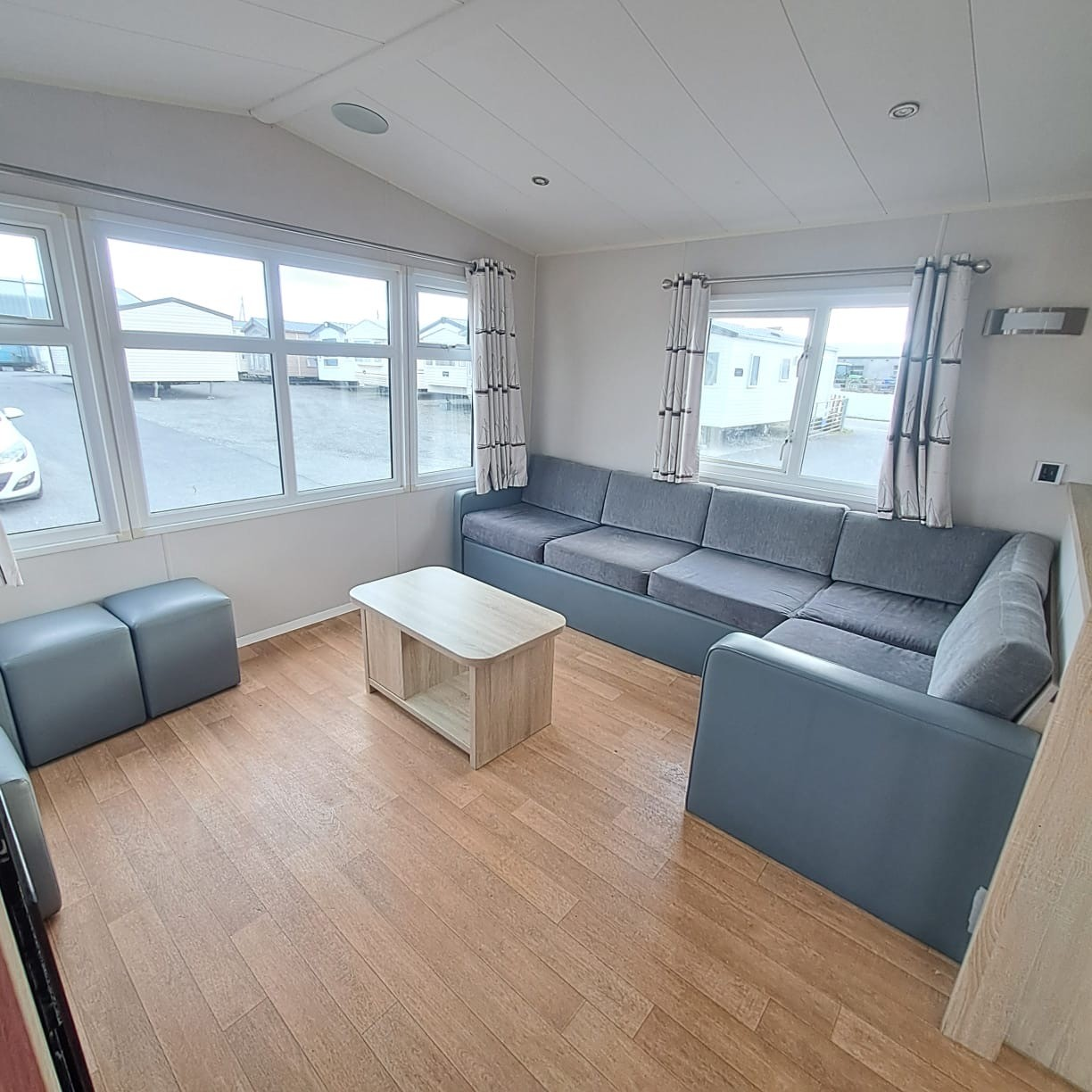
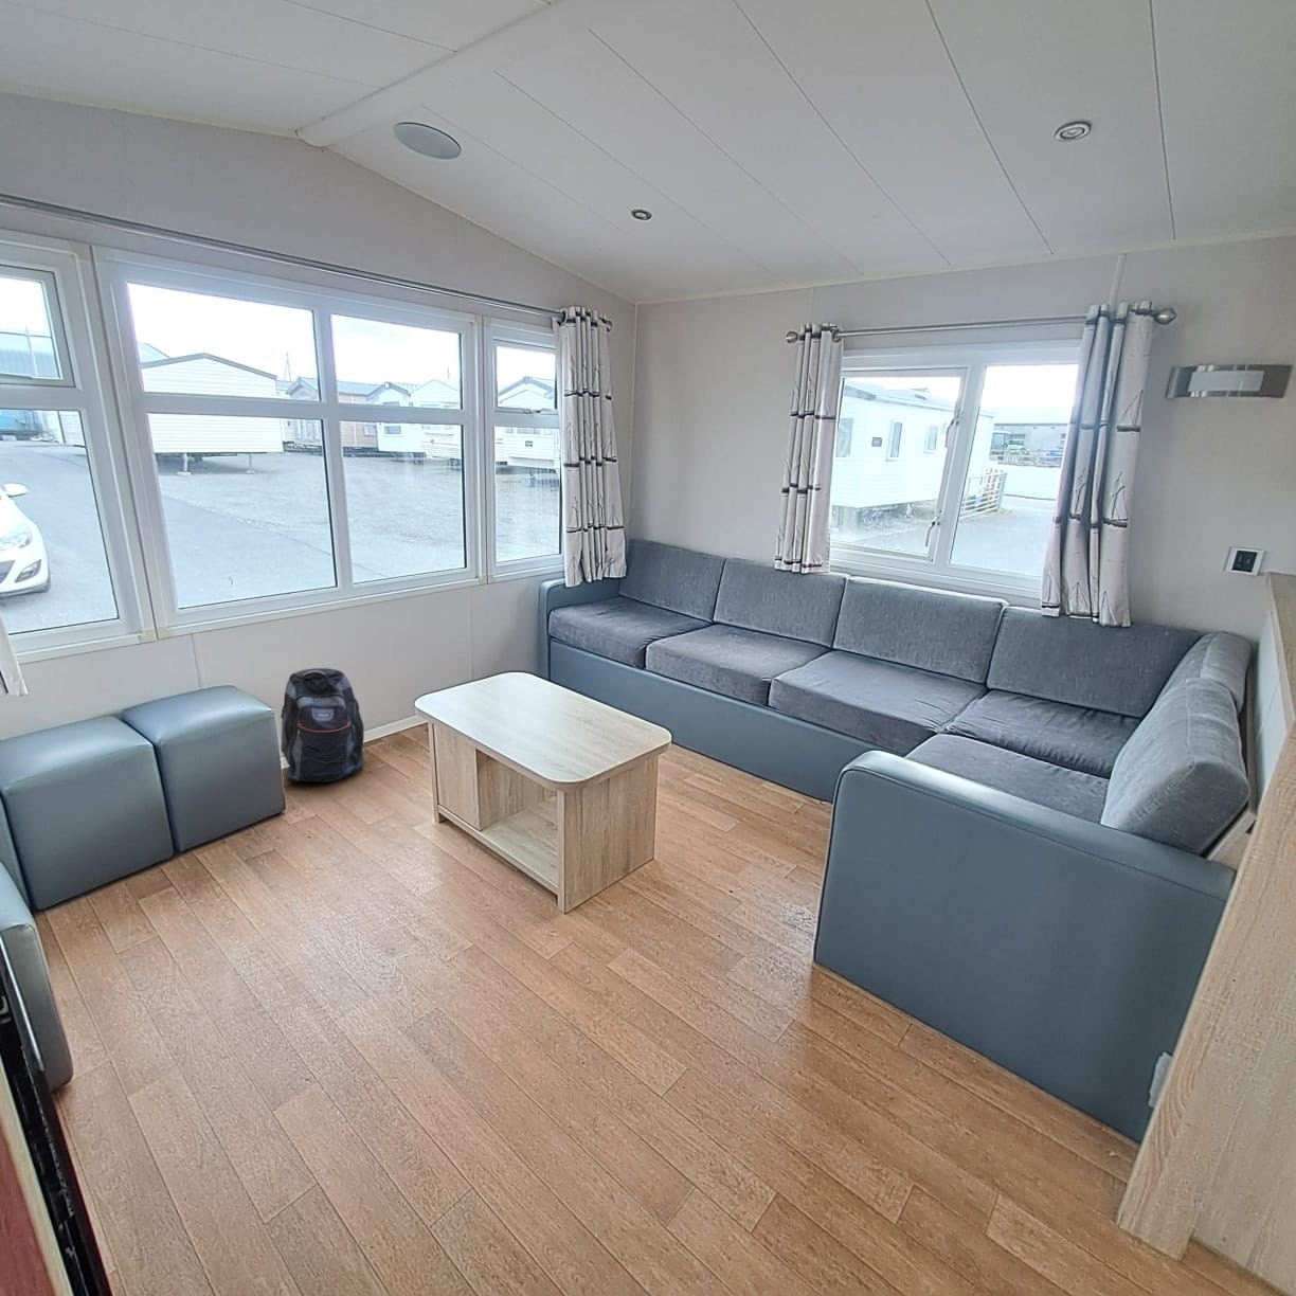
+ backpack (320, 720)
